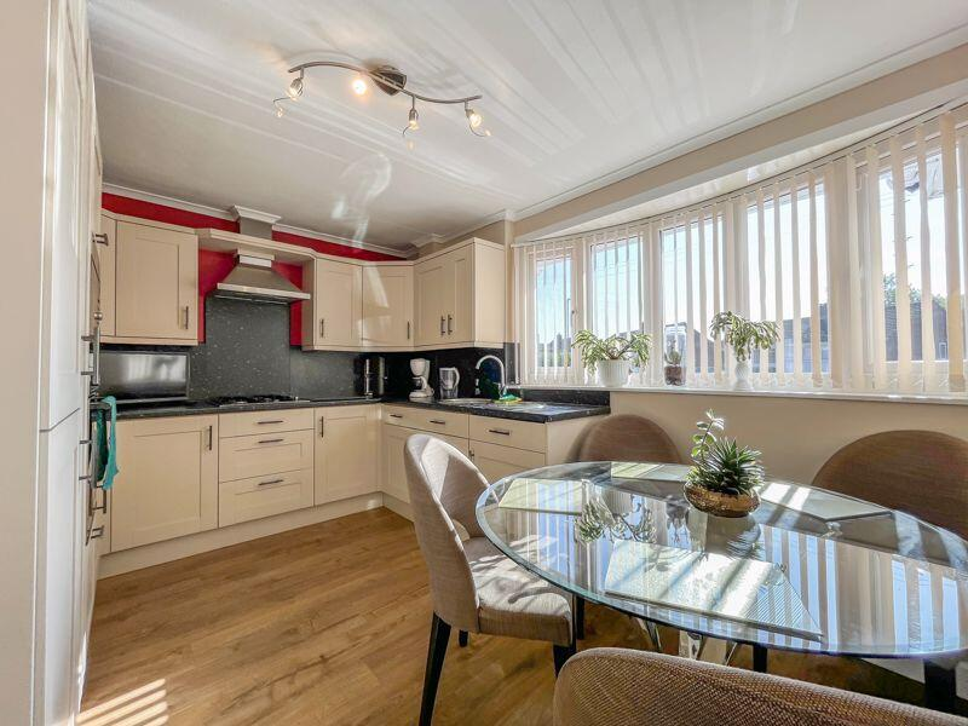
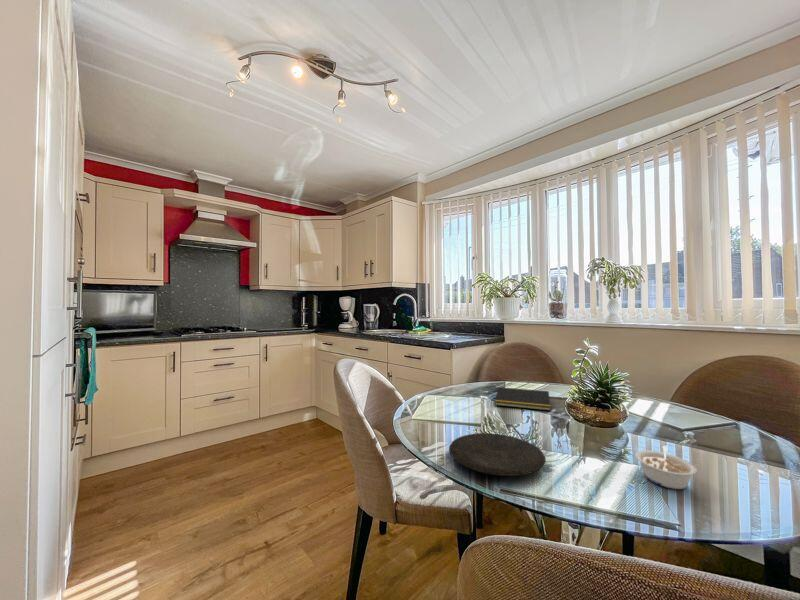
+ notepad (522, 398)
+ legume (663, 467)
+ plate (495, 455)
